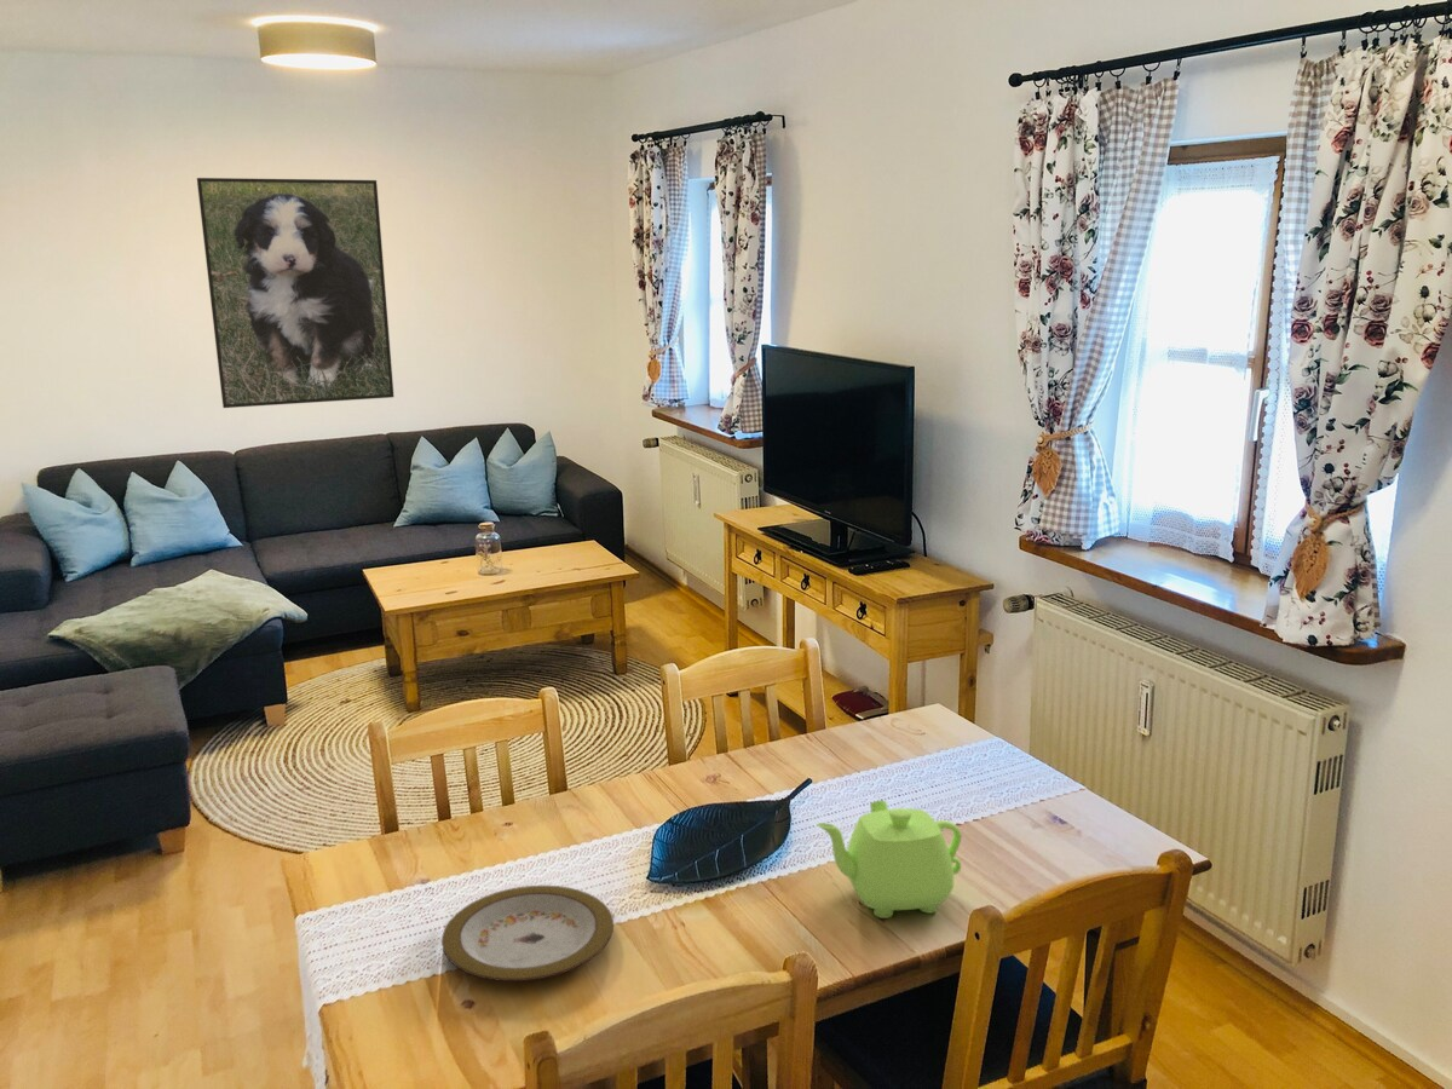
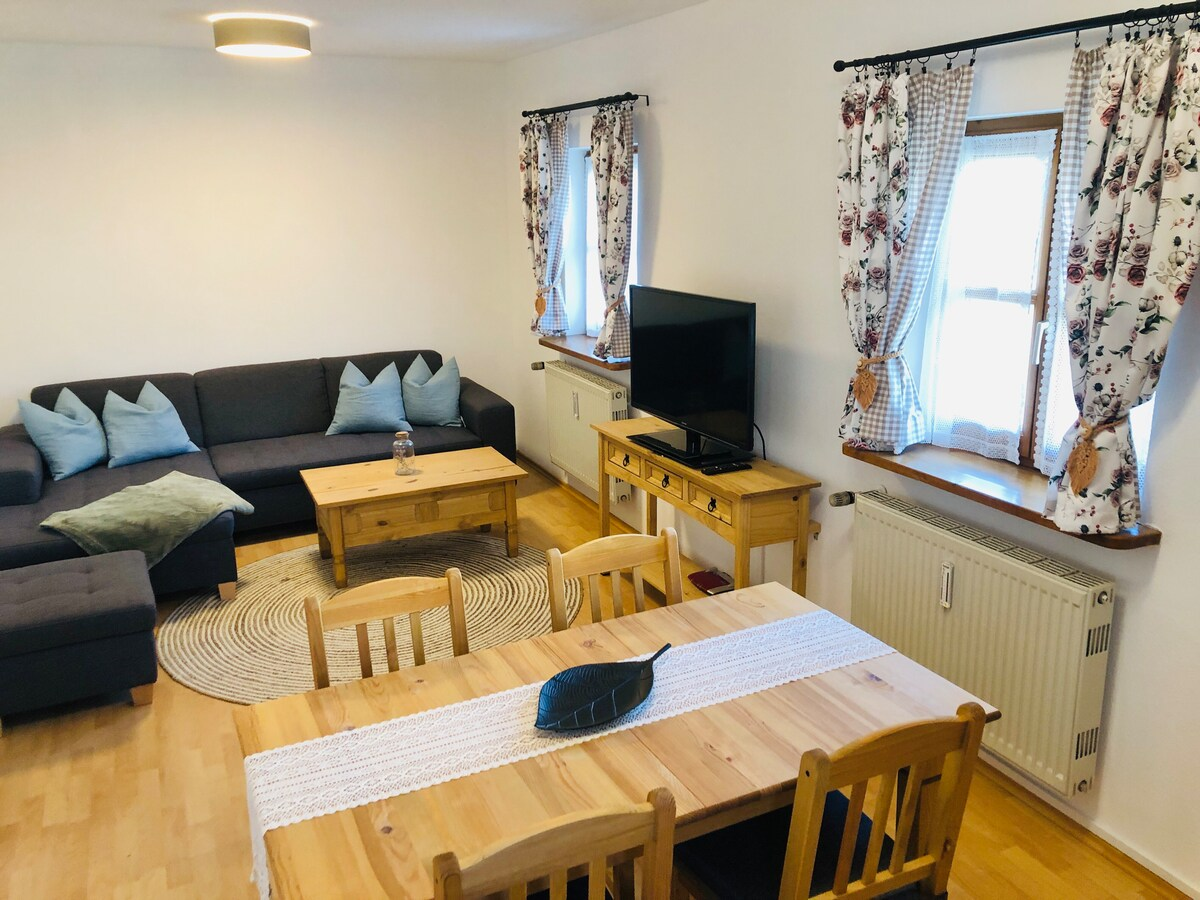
- plate (529, 935)
- teapot (885, 848)
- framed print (300, 293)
